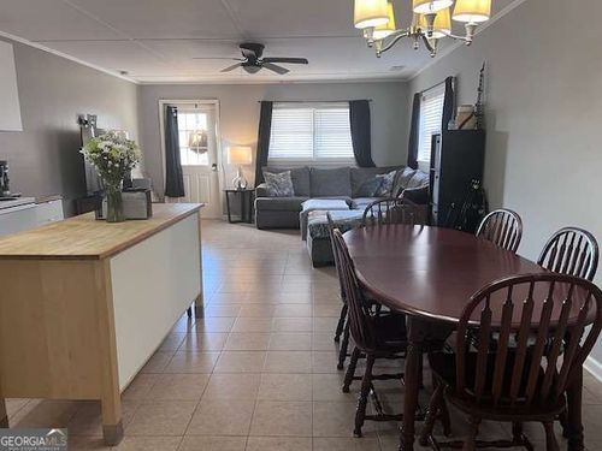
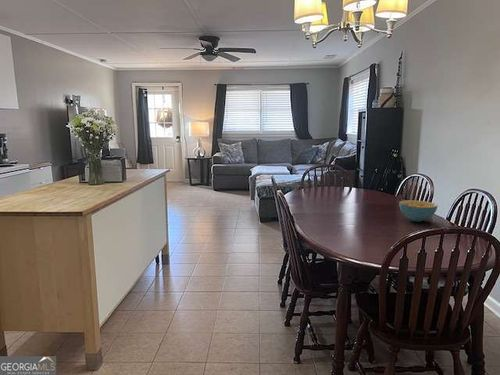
+ cereal bowl (417, 212)
